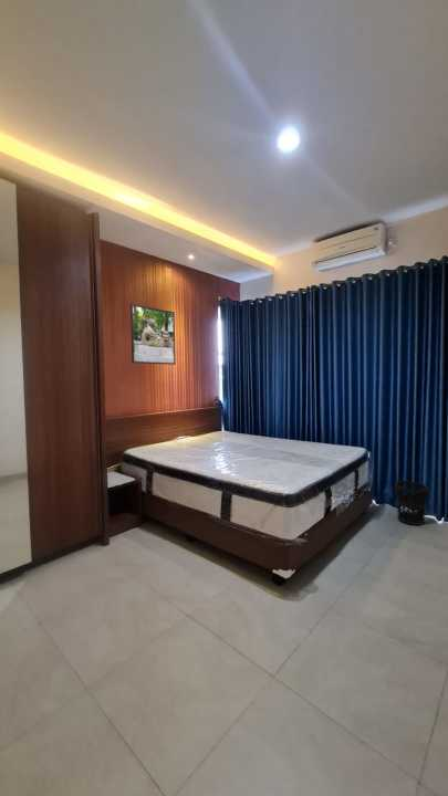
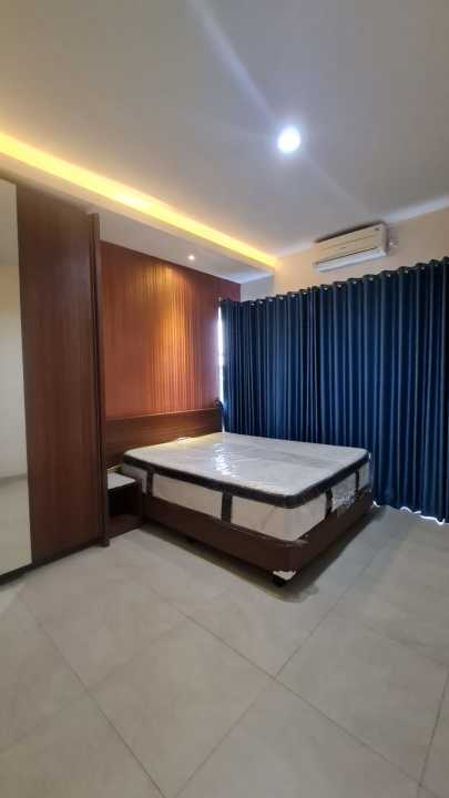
- wastebasket (410, 503)
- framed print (154, 336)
